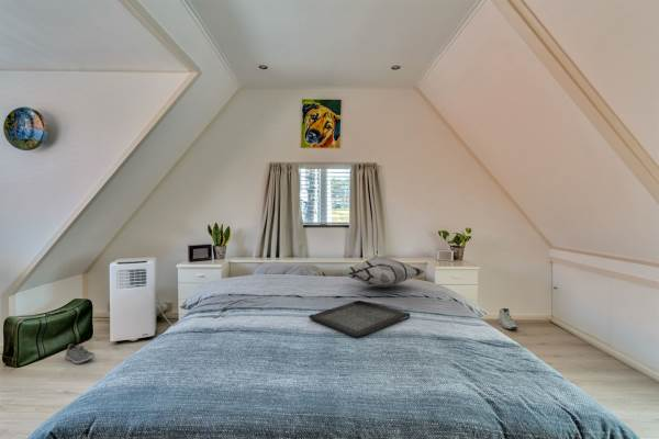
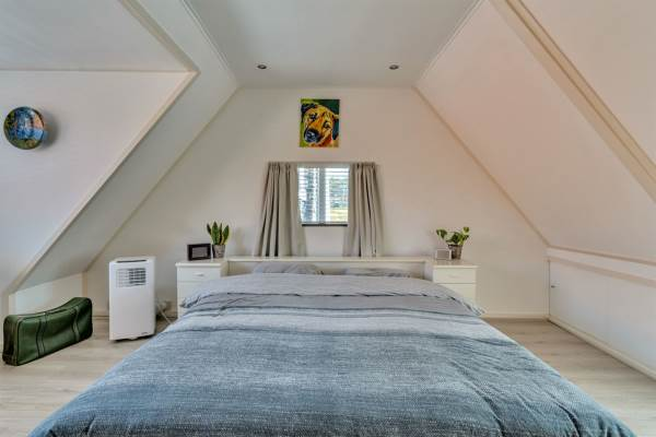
- sneaker (78, 352)
- decorative pillow (382, 271)
- sneaker (506, 317)
- serving tray (358, 315)
